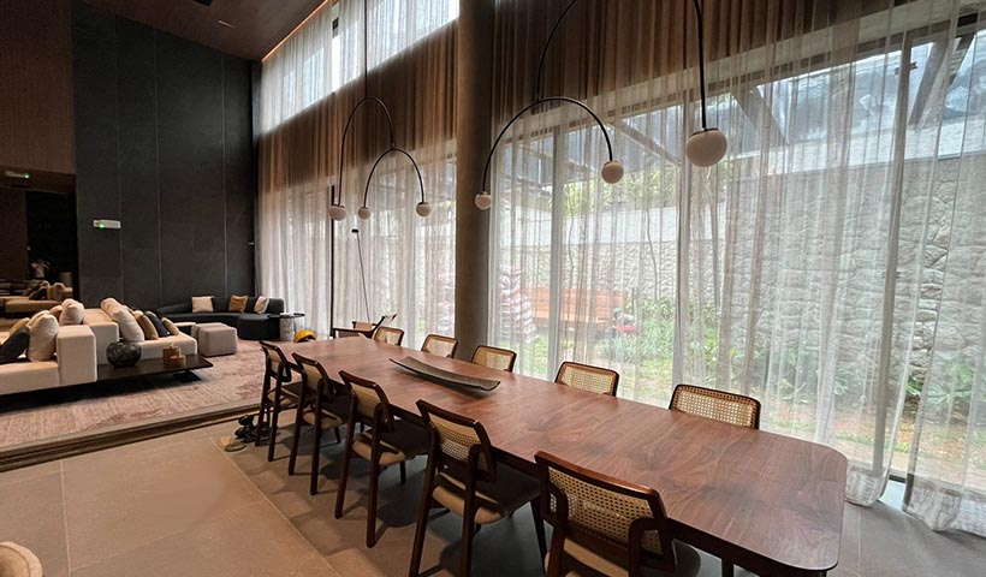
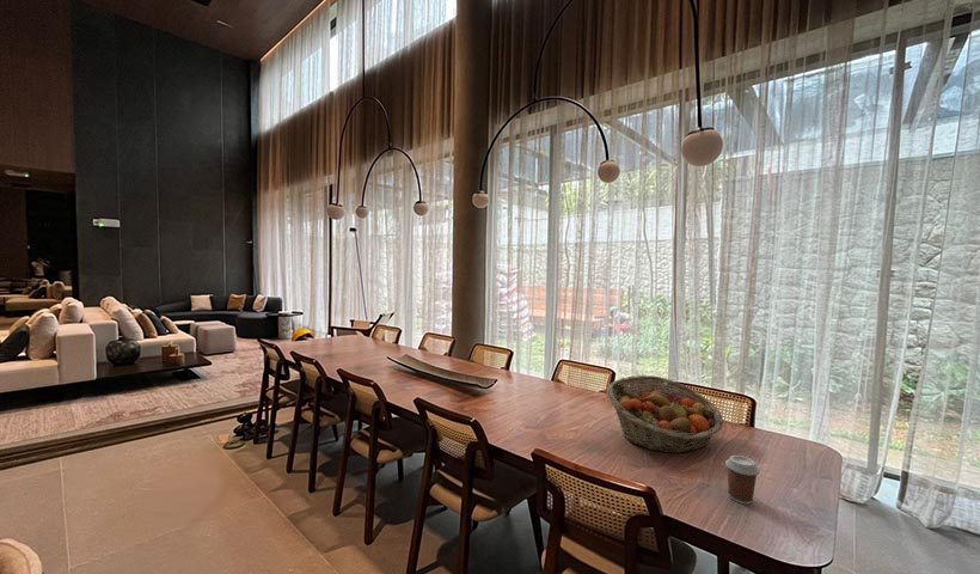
+ fruit basket (662, 411)
+ coffee cup (741, 478)
